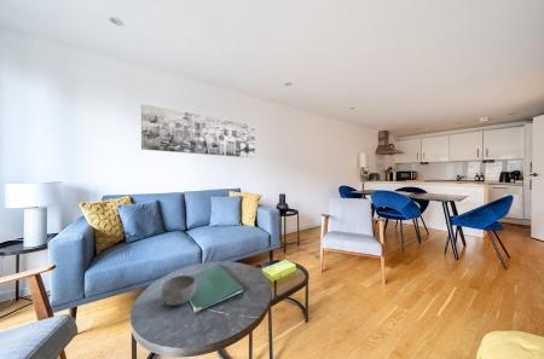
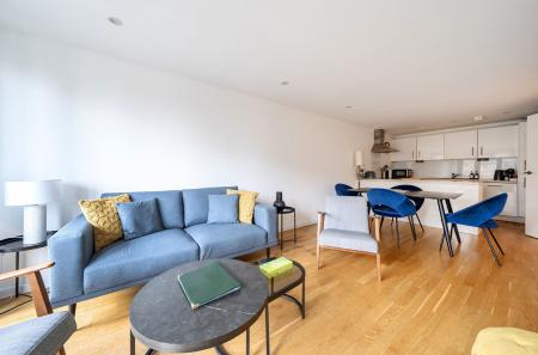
- bowl (179, 291)
- wall art (207, 135)
